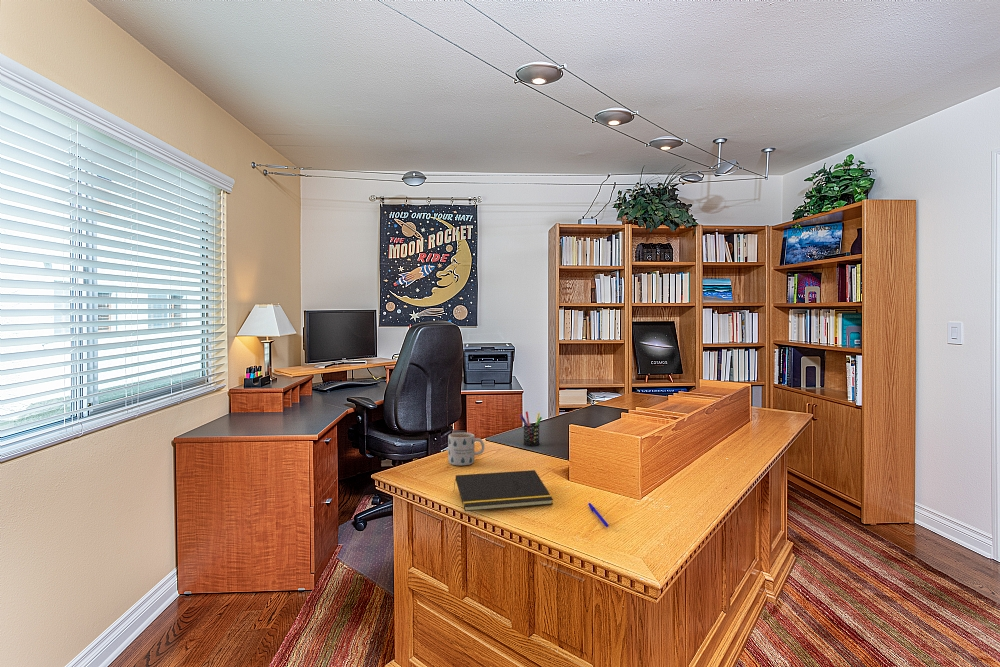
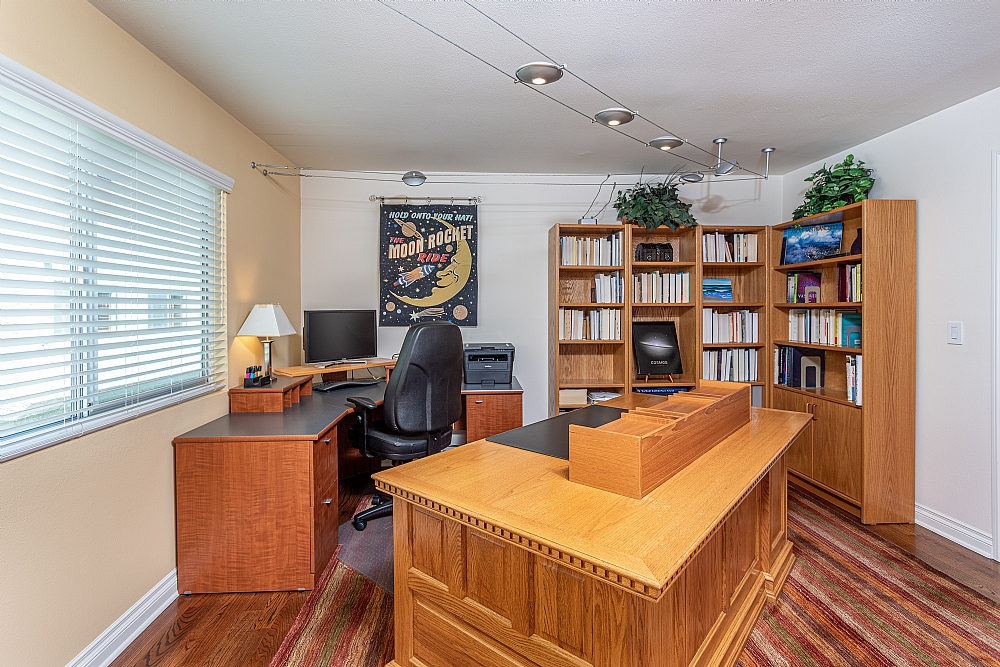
- pen holder (532, 428)
- notepad (502, 489)
- pen (598, 515)
- mug (466, 448)
